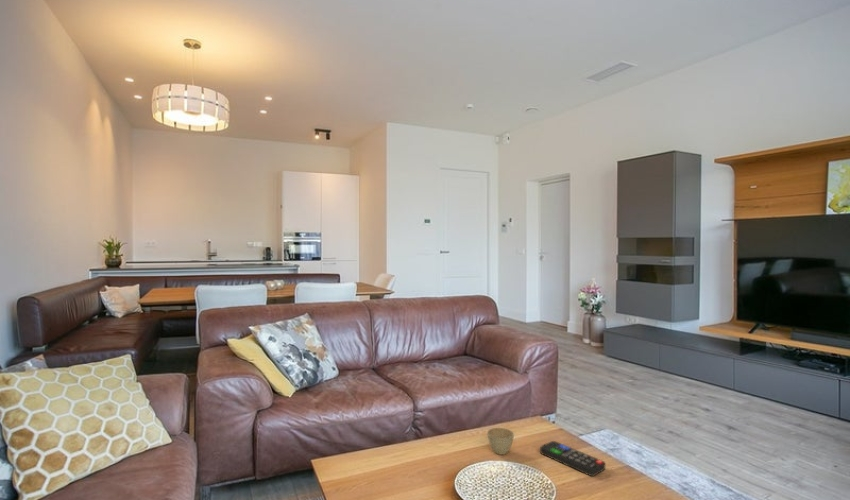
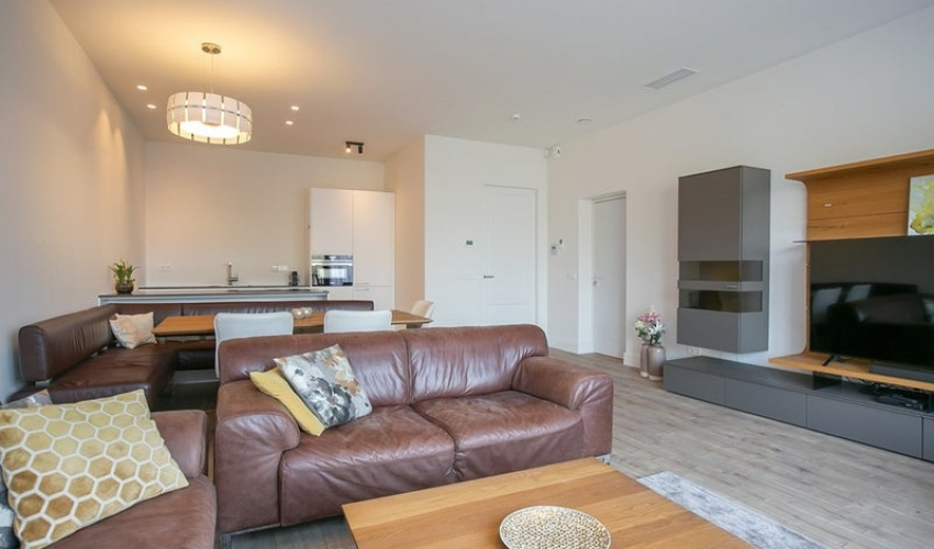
- remote control (571, 456)
- flower pot (500, 442)
